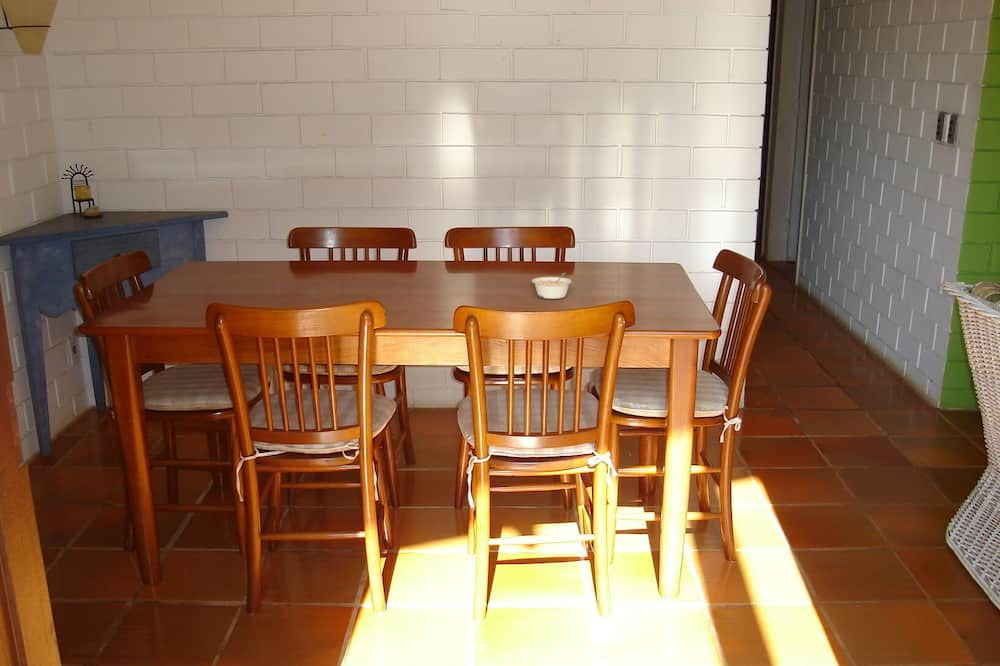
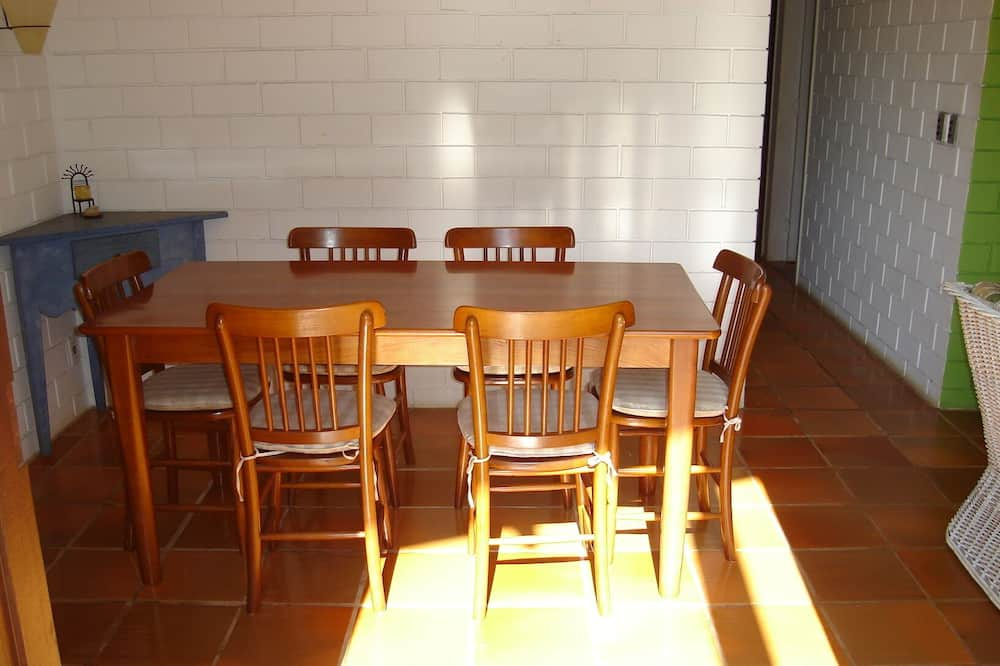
- legume (551, 286)
